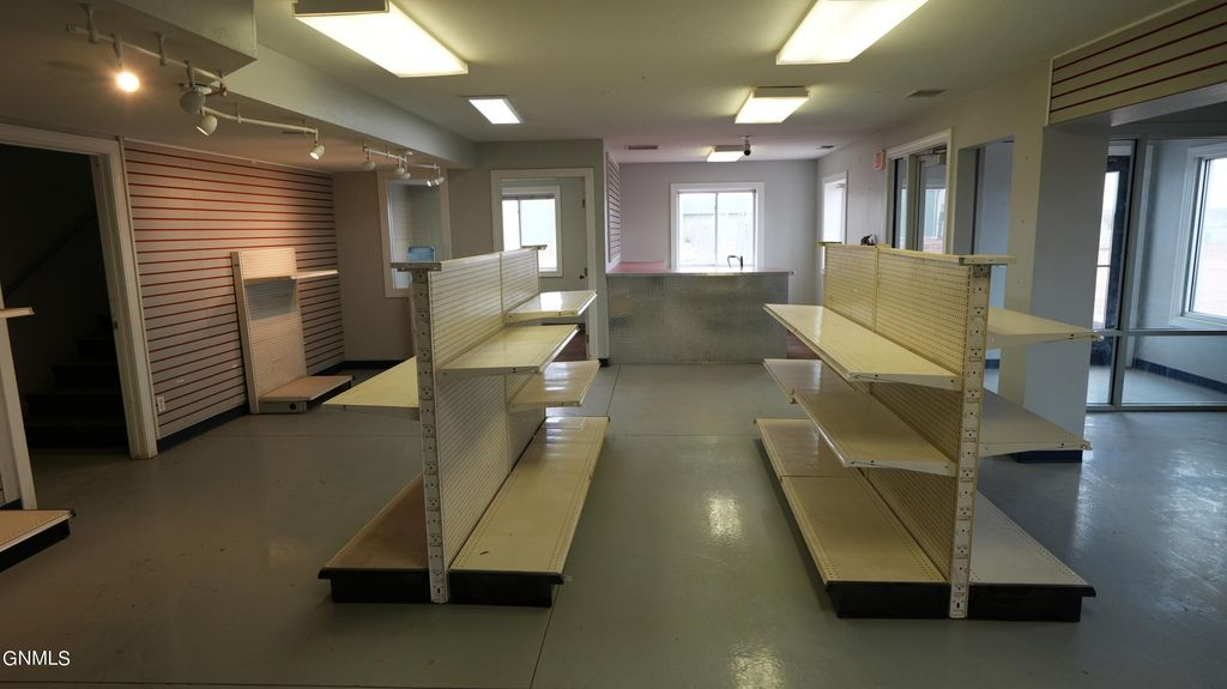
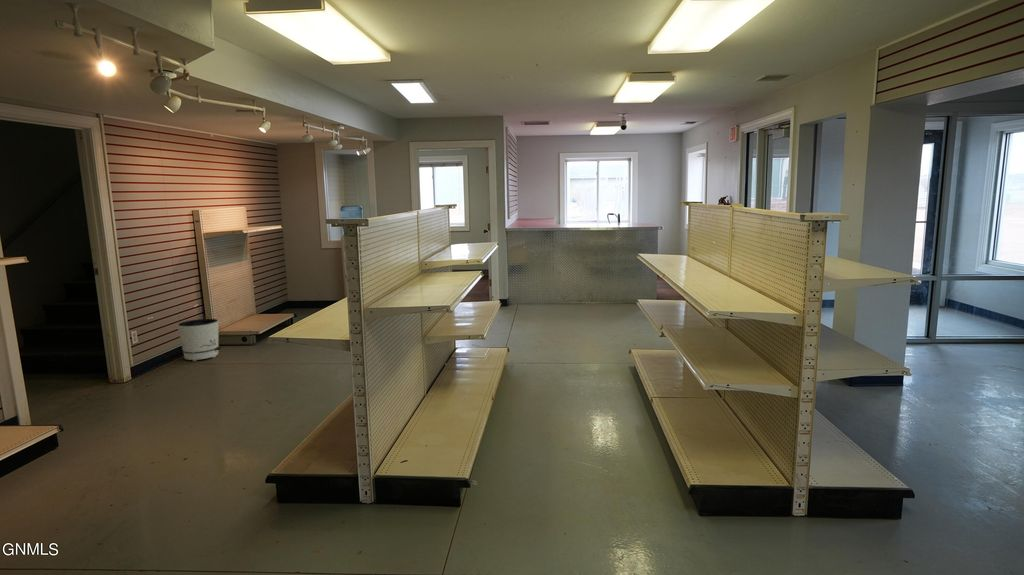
+ air purifier (201, 339)
